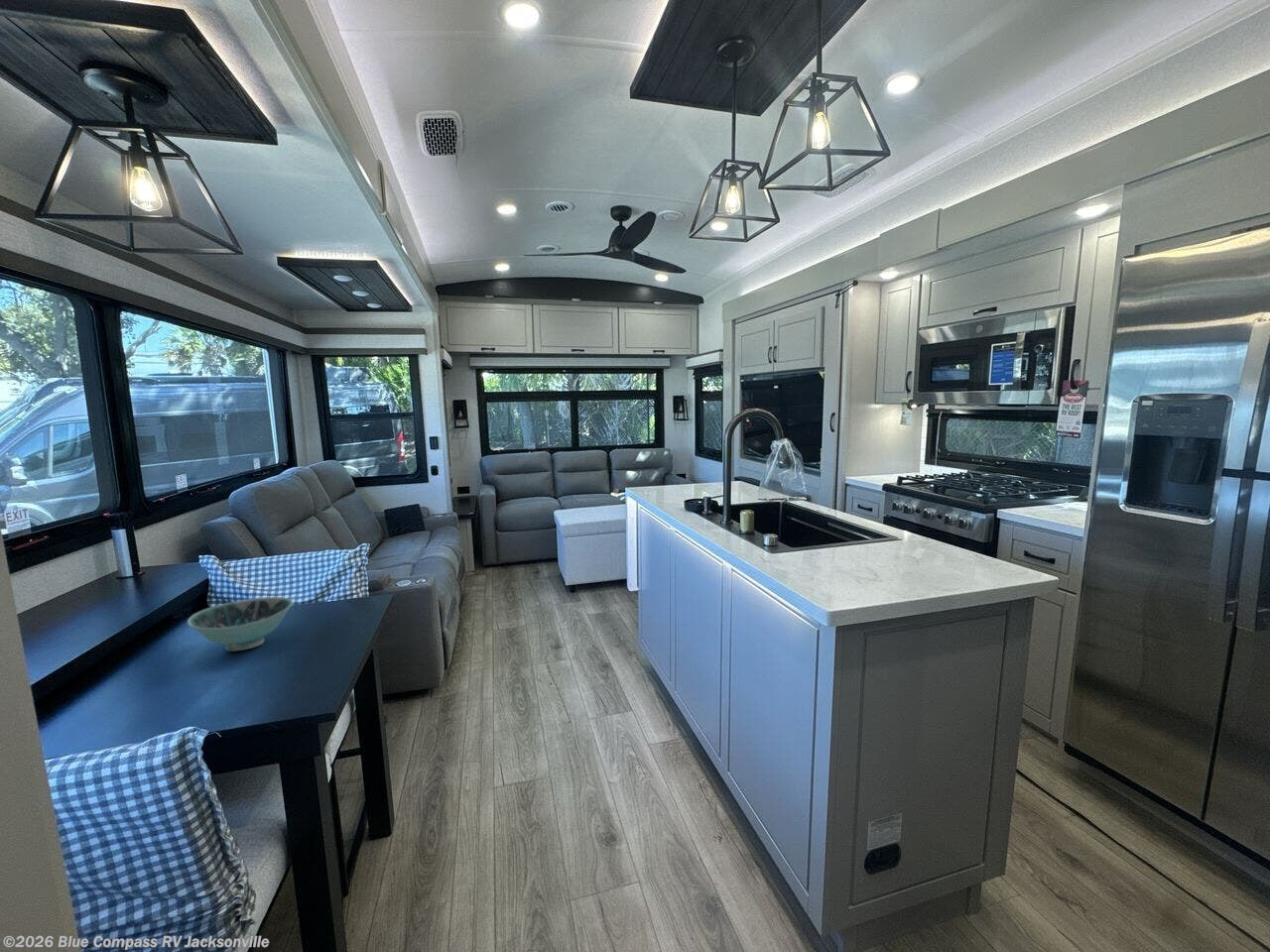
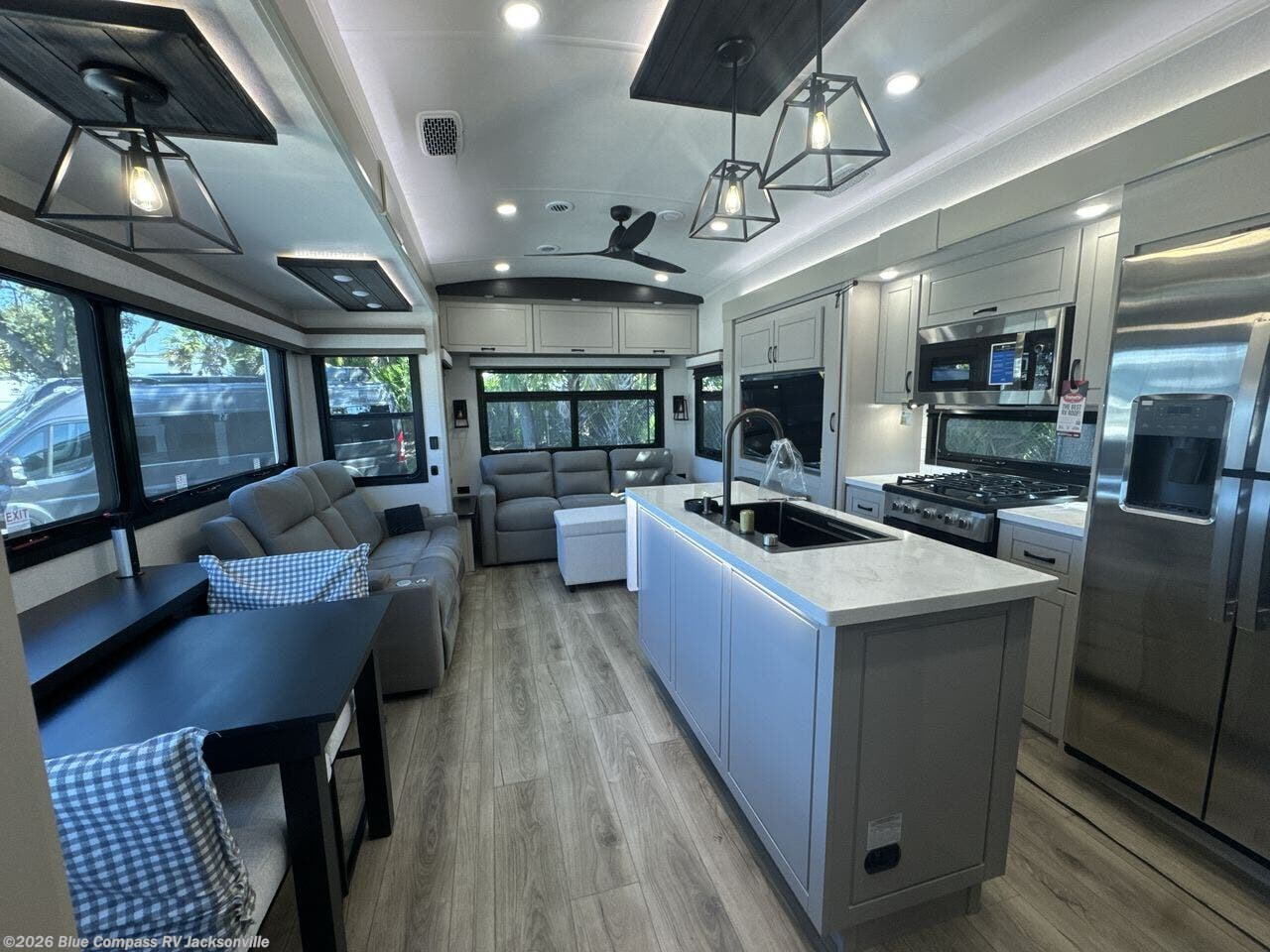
- bowl (244, 627)
